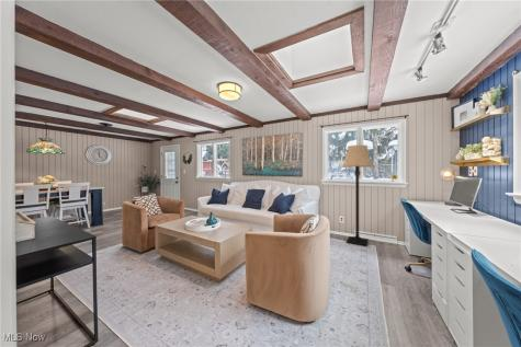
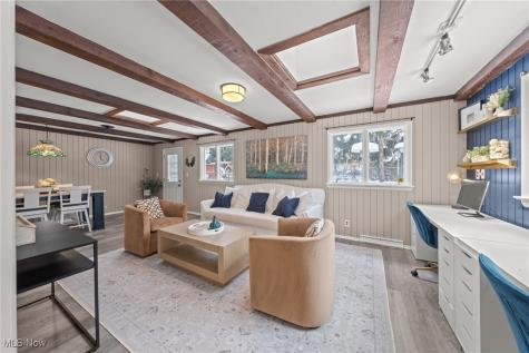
- lamp (356, 194)
